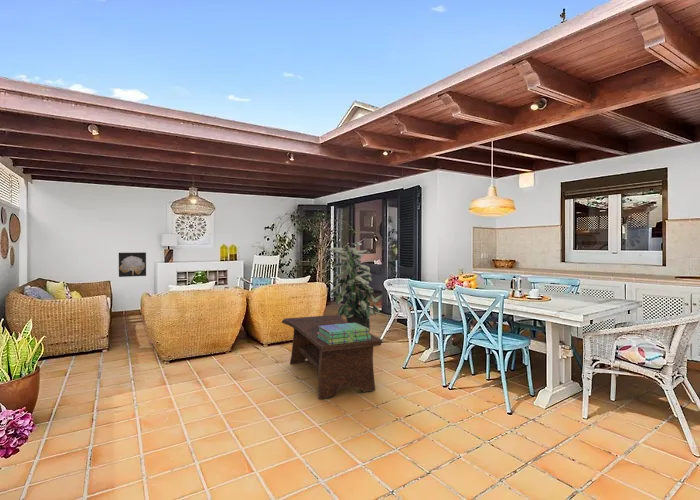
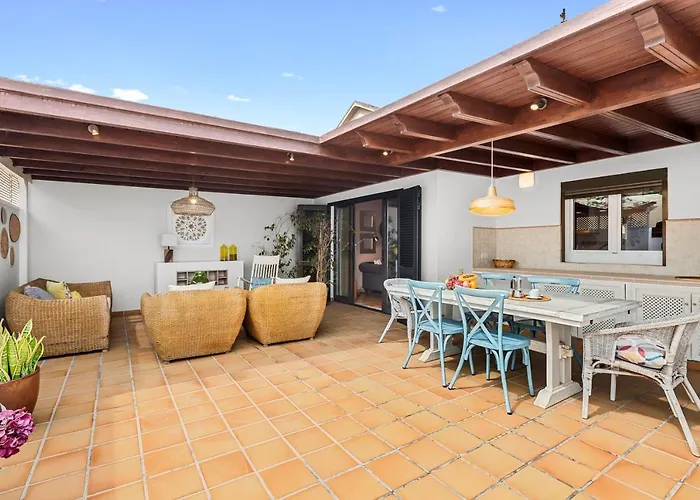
- wall art (132, 264)
- indoor plant (354, 291)
- coffee table (328, 351)
- stack of books (343, 332)
